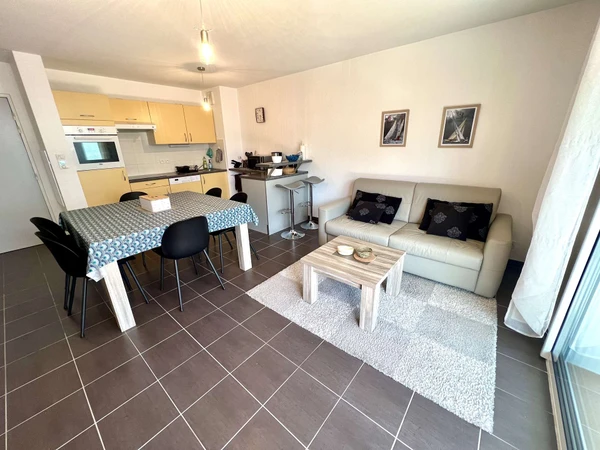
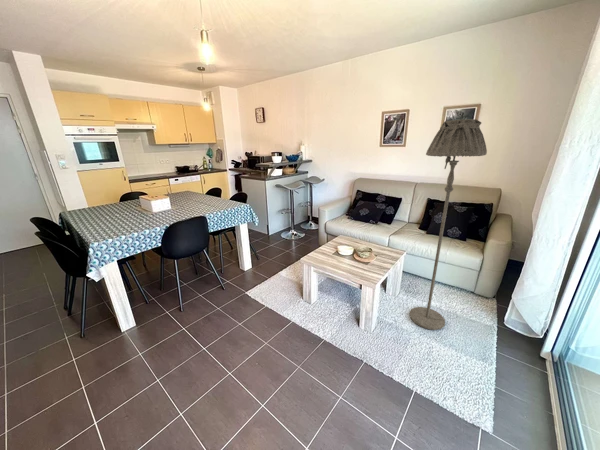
+ floor lamp (441, 232)
